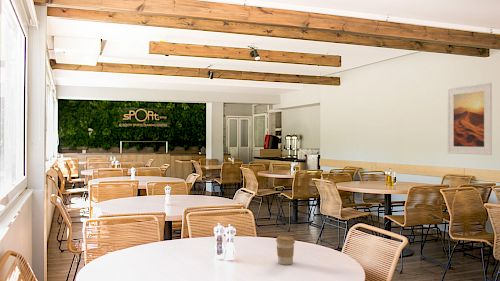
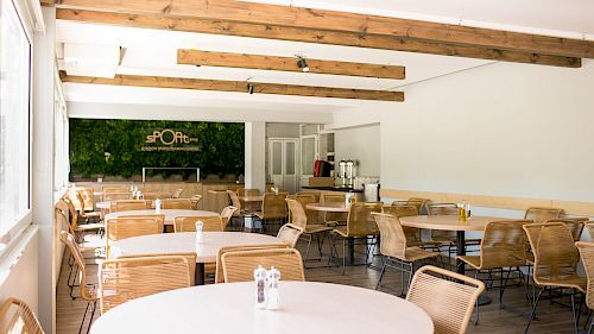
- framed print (468, 119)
- coffee cup (285, 249)
